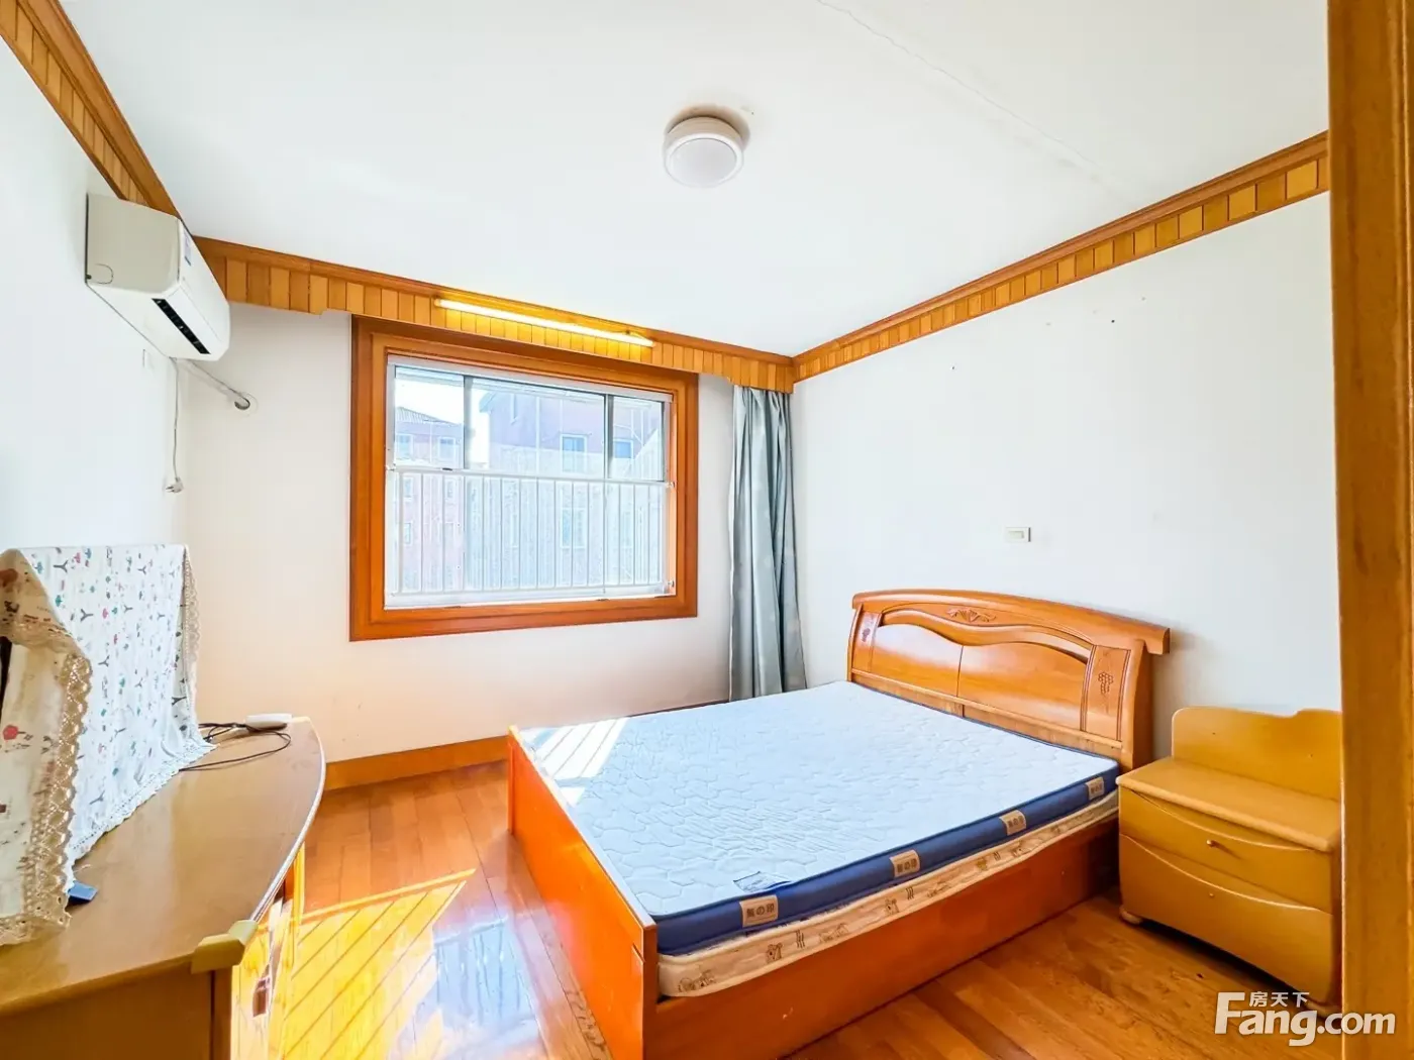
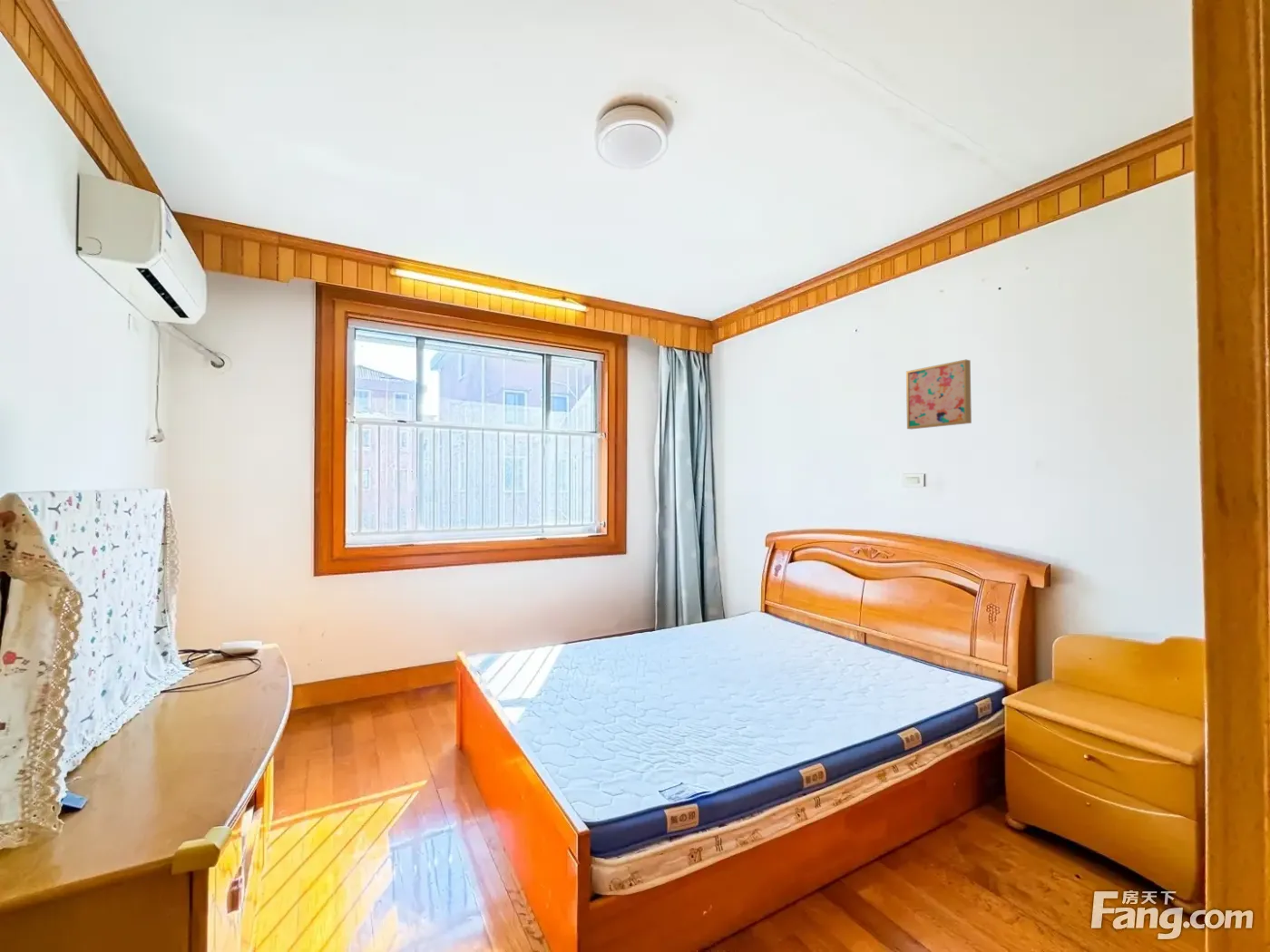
+ wall art (937, 395)
